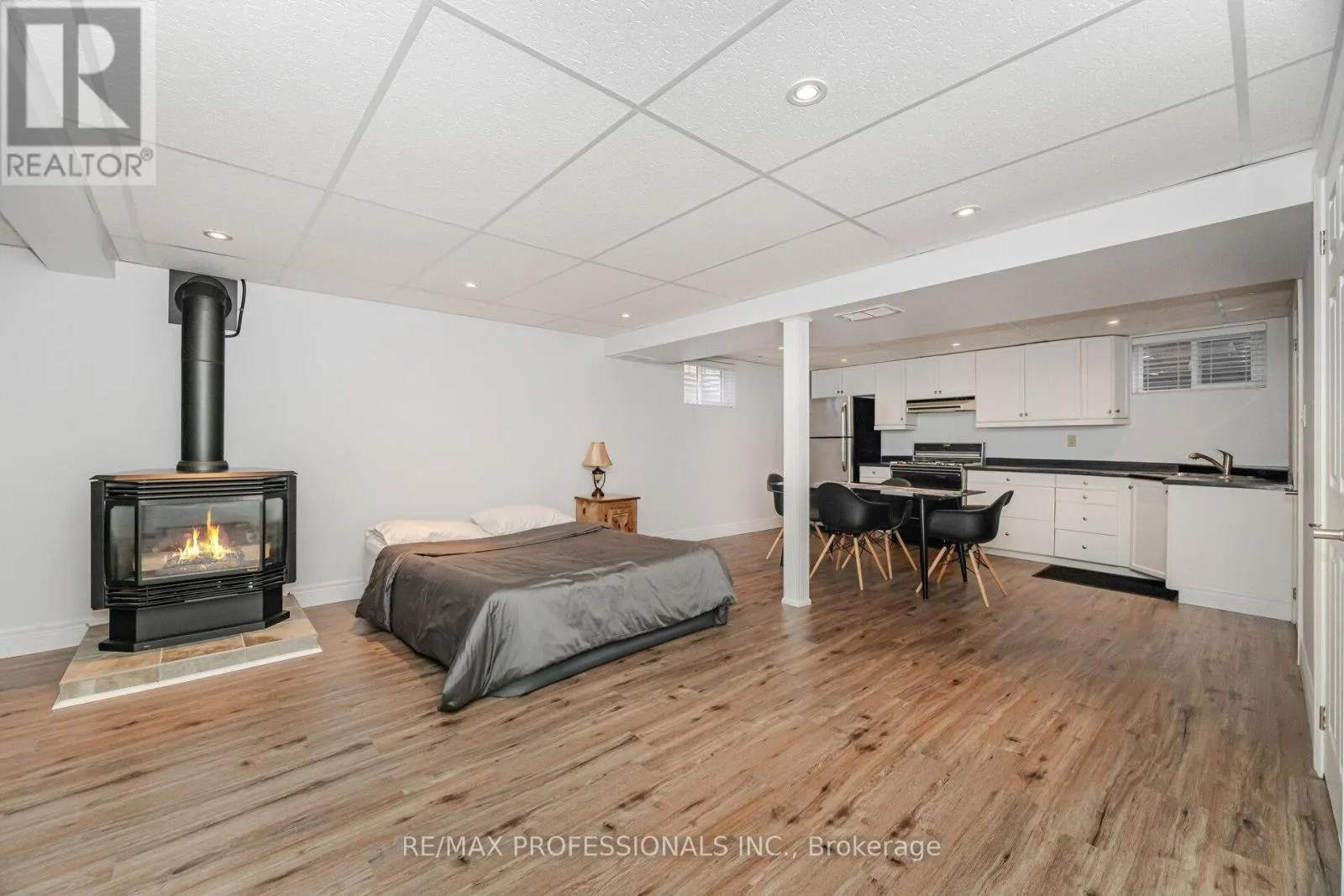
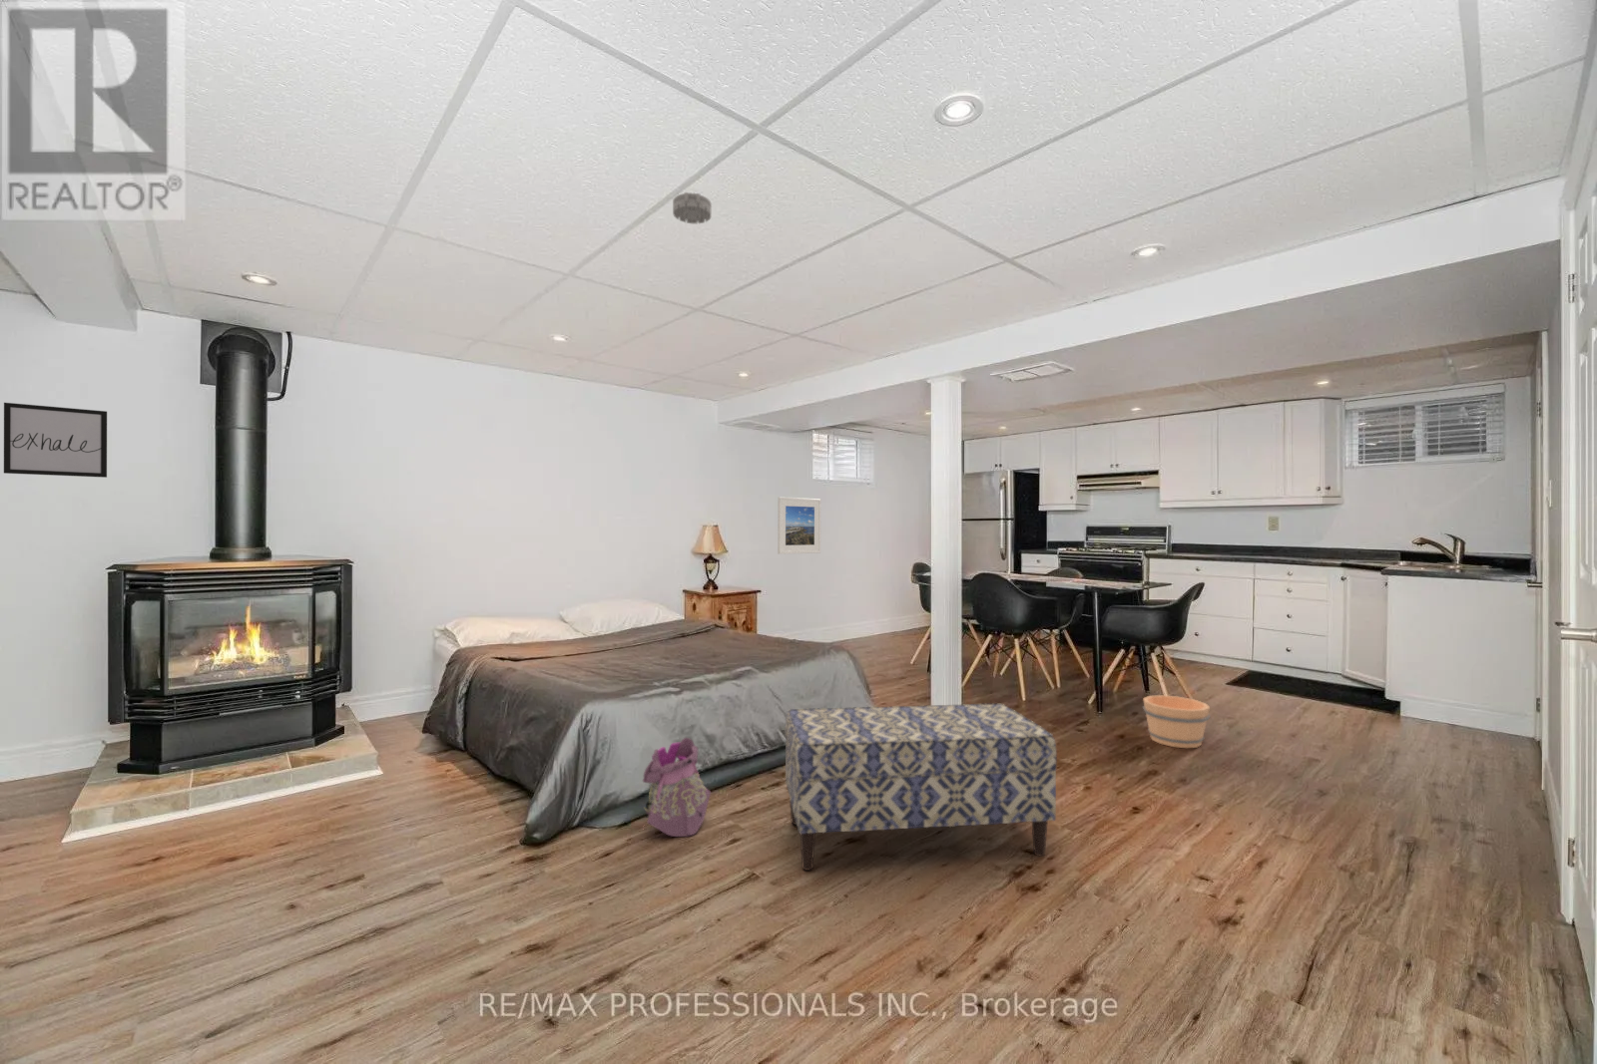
+ backpack (675, 774)
+ bench (911, 779)
+ smoke detector (692, 208)
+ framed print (800, 526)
+ bucket (1175, 721)
+ wall art (57, 441)
